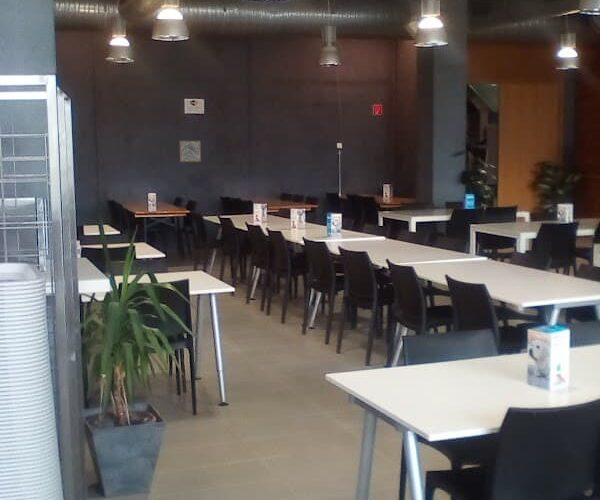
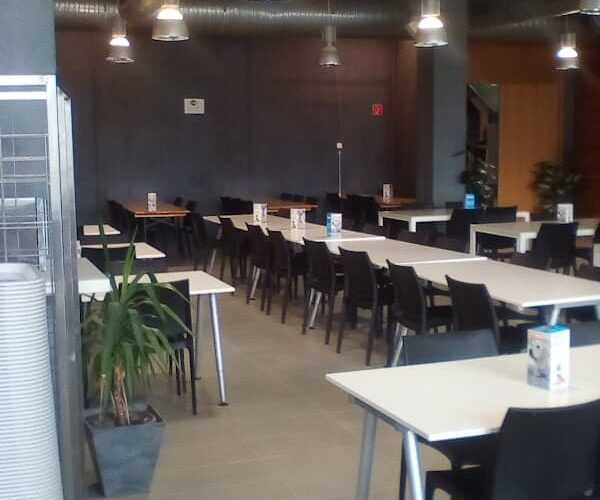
- wall art (190, 151)
